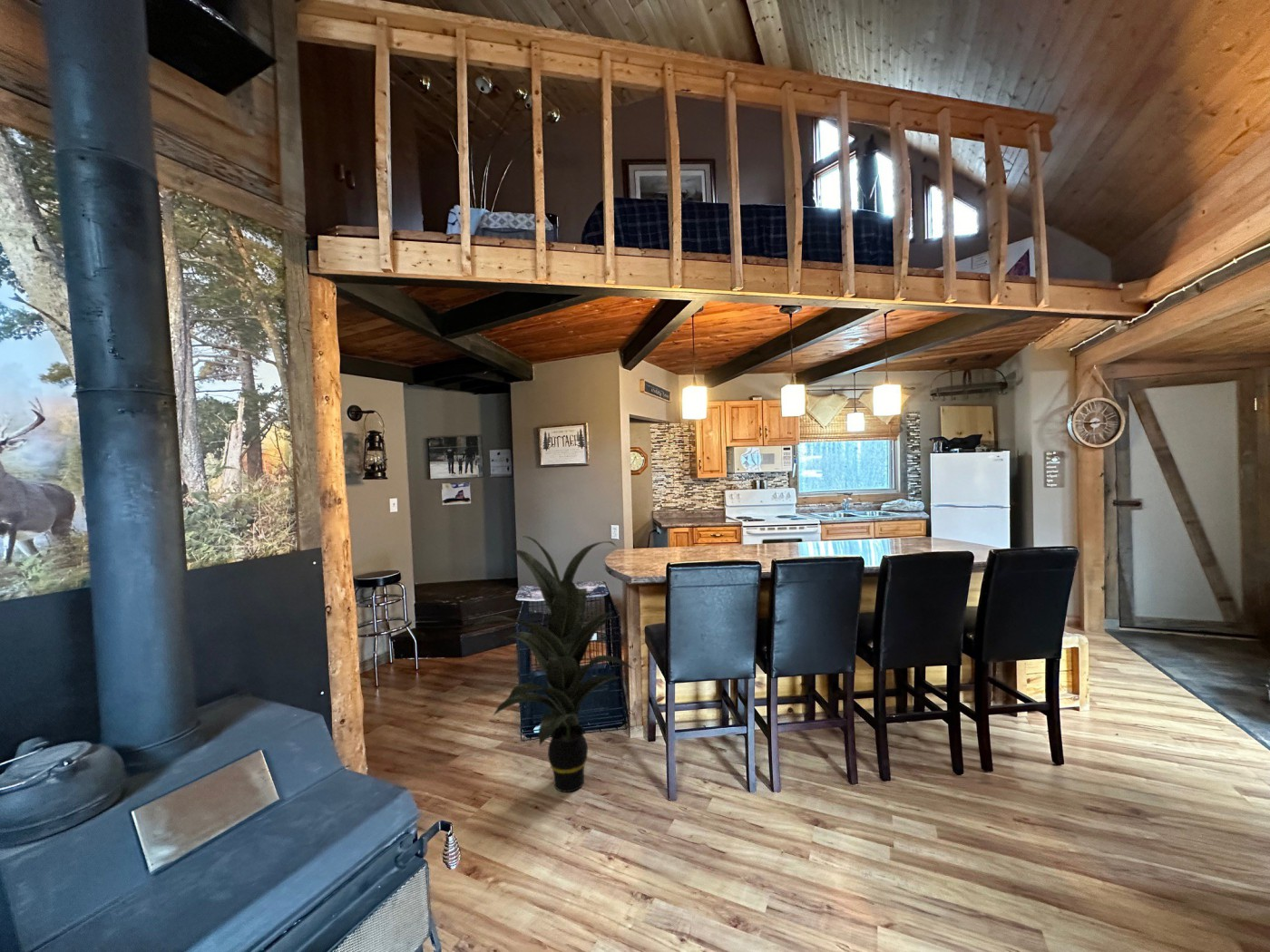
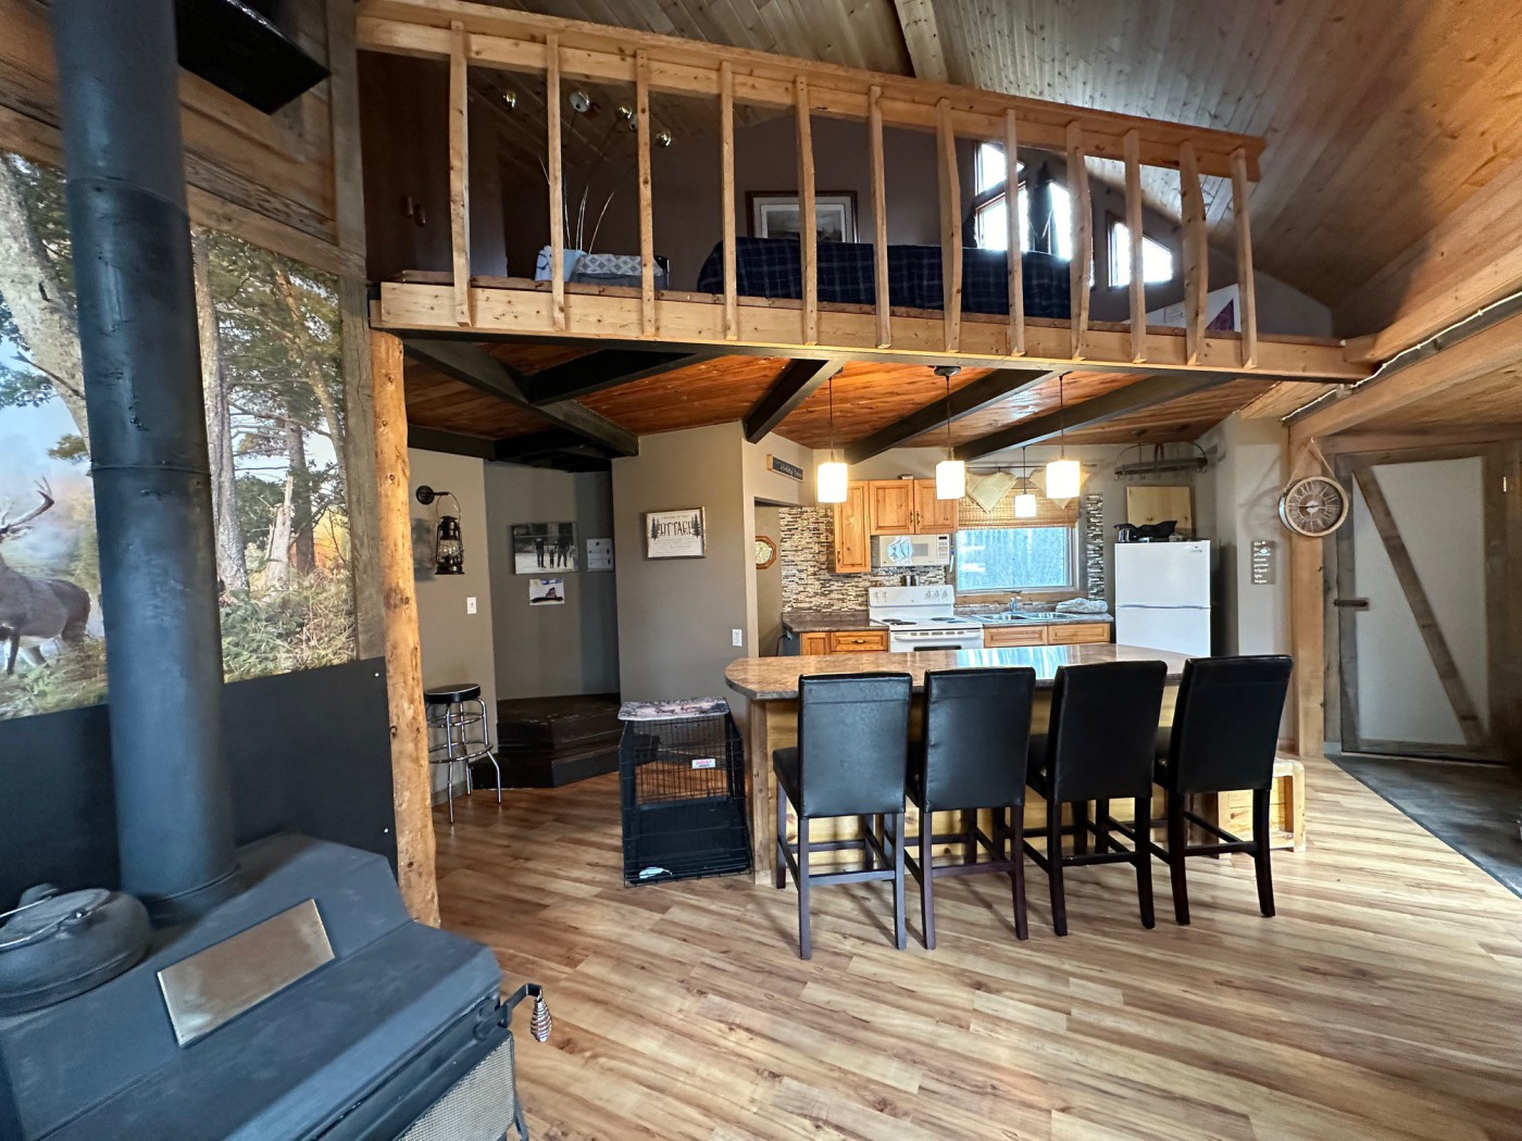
- indoor plant (554, 657)
